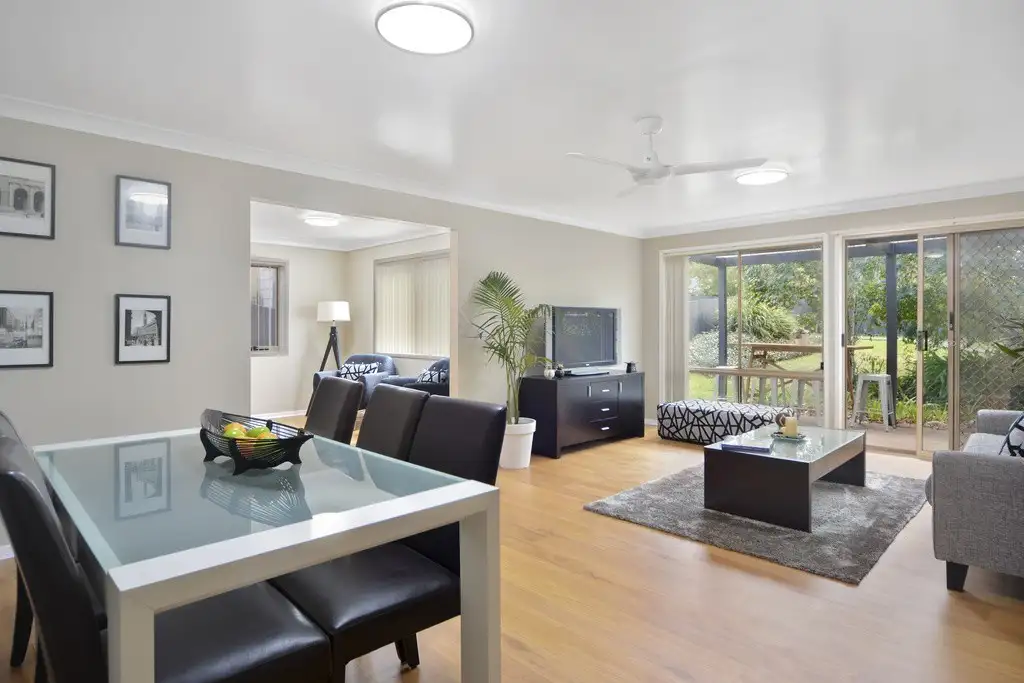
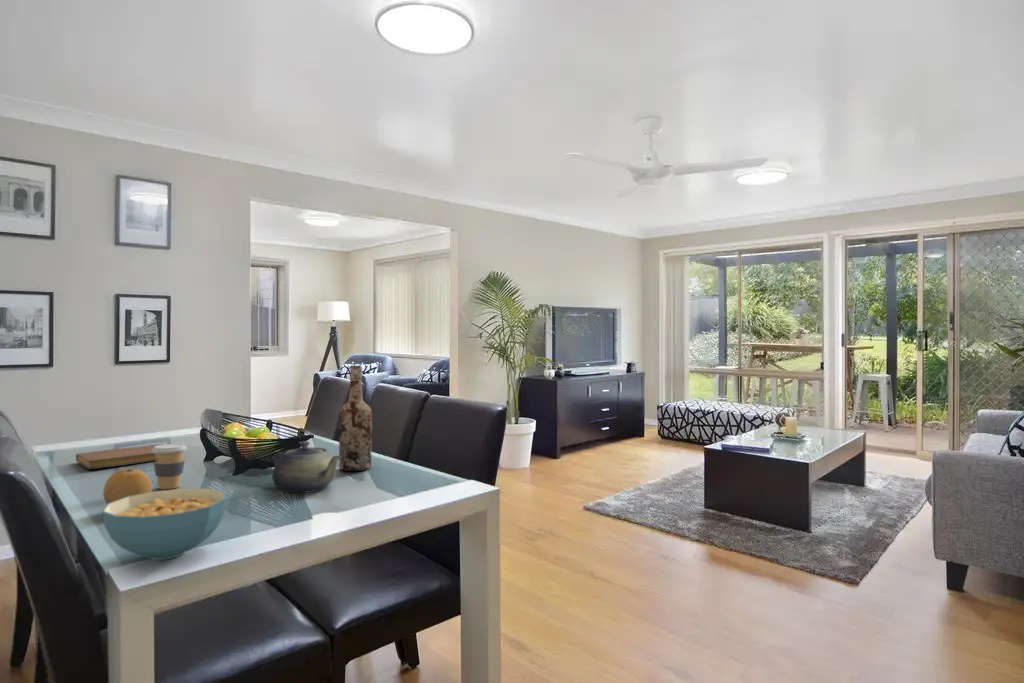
+ wine bottle (355, 416)
+ cereal bowl (167, 527)
+ coffee cup (169, 466)
+ fruit (128, 489)
+ teapot (306, 465)
+ notebook (128, 455)
